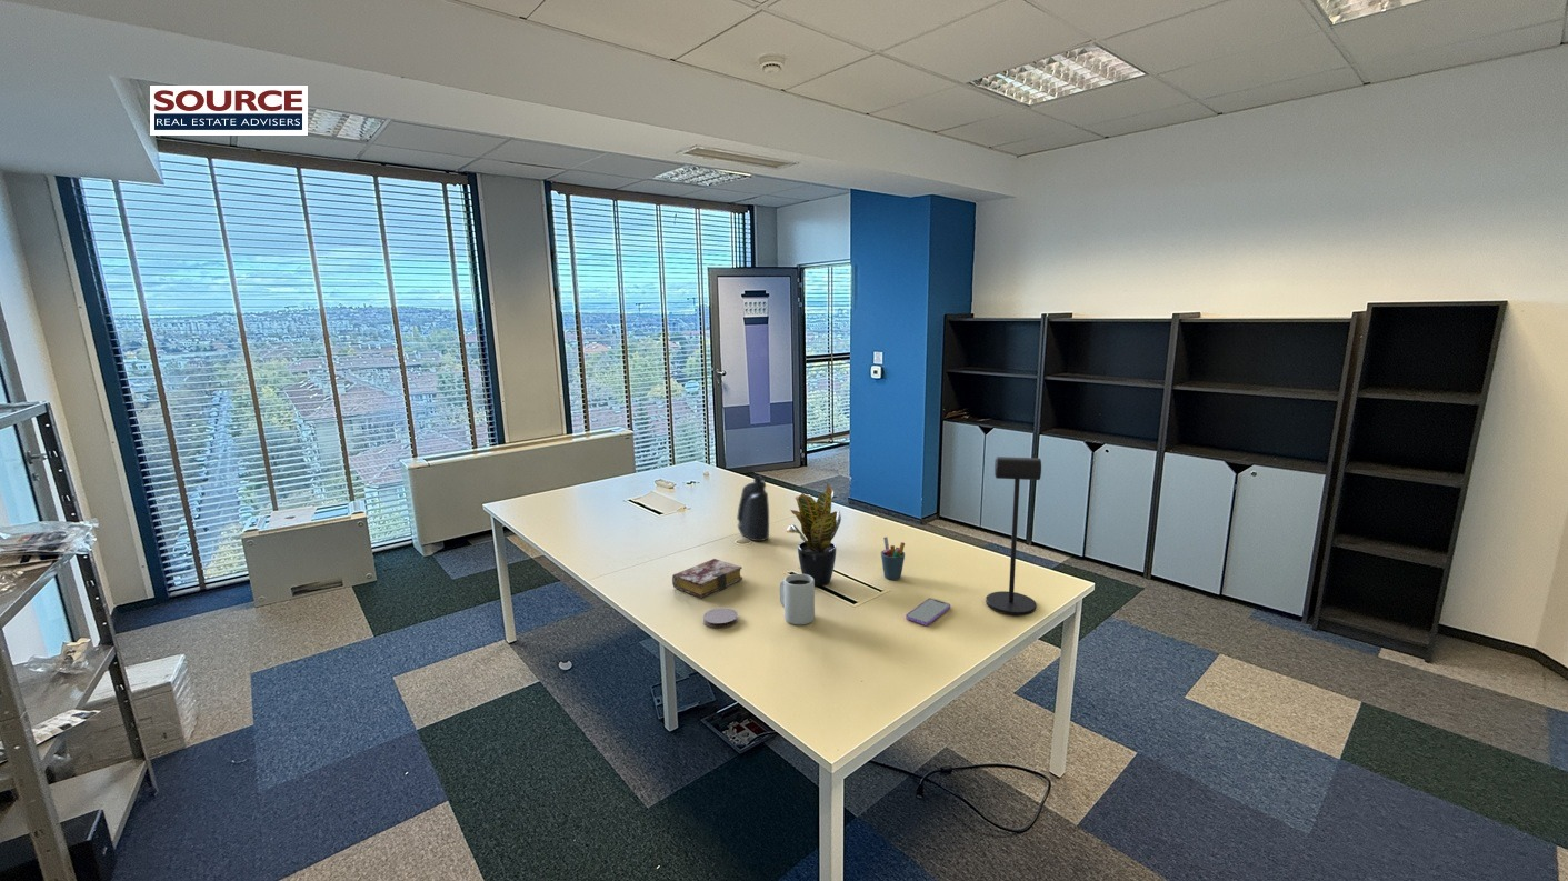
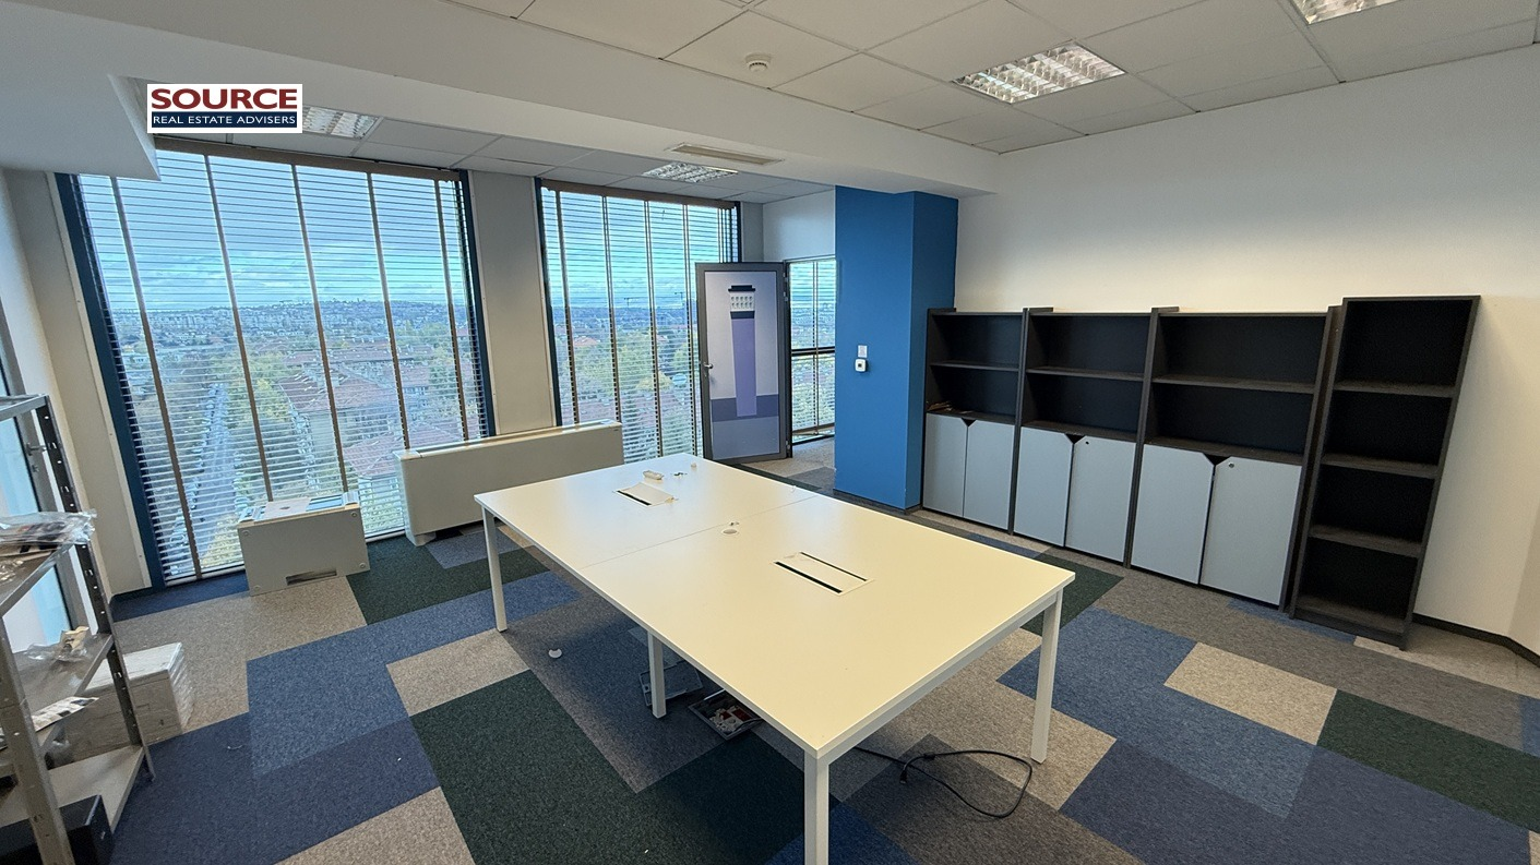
- pen holder (892, 558)
- book (708, 577)
- potted plant (815, 529)
- smartphone (928, 611)
- mug (796, 598)
- desk lamp (1013, 532)
- coaster (720, 617)
- water bottle (751, 505)
